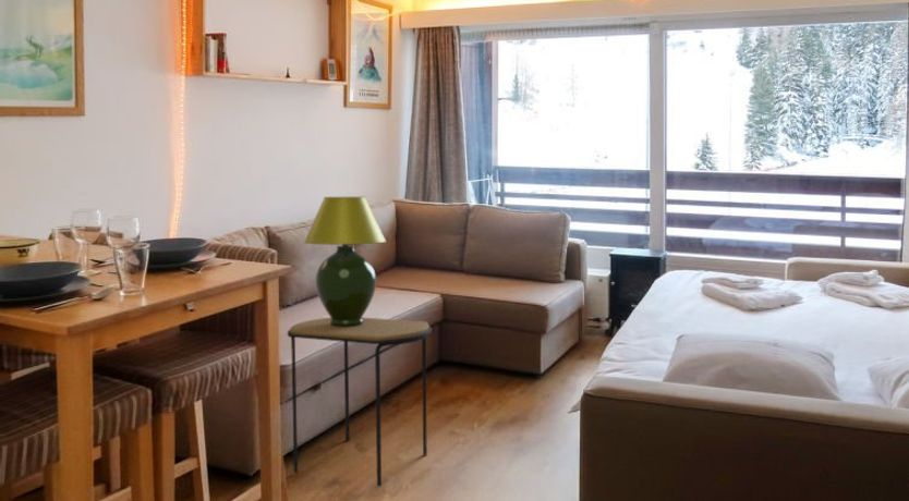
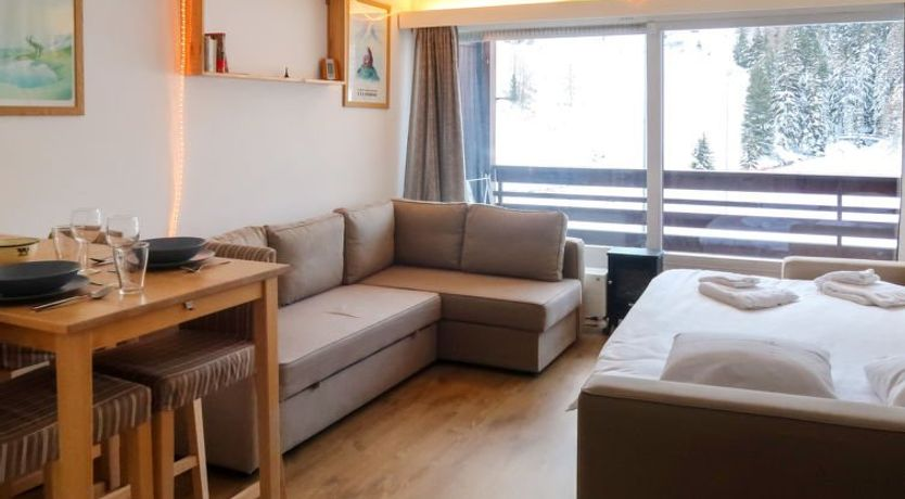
- table lamp (346, 260)
- side table (348, 394)
